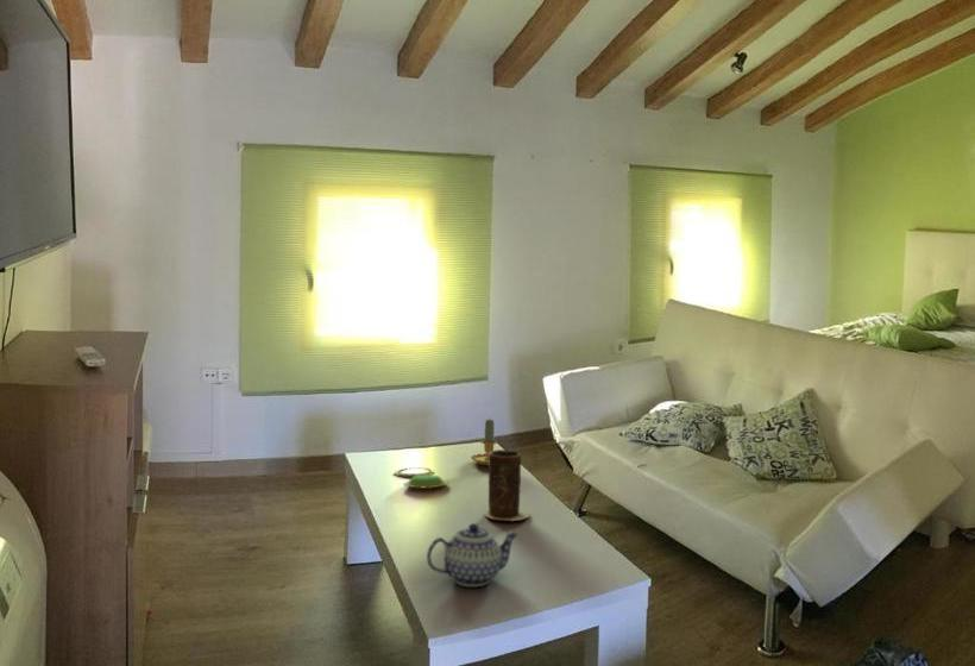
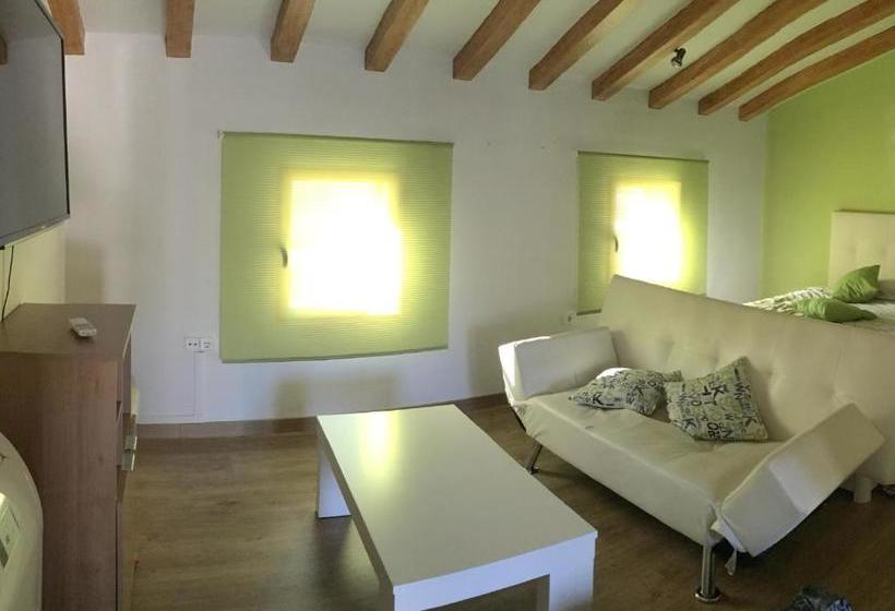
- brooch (420, 475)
- candle (489, 440)
- vase (507, 484)
- teapot (472, 551)
